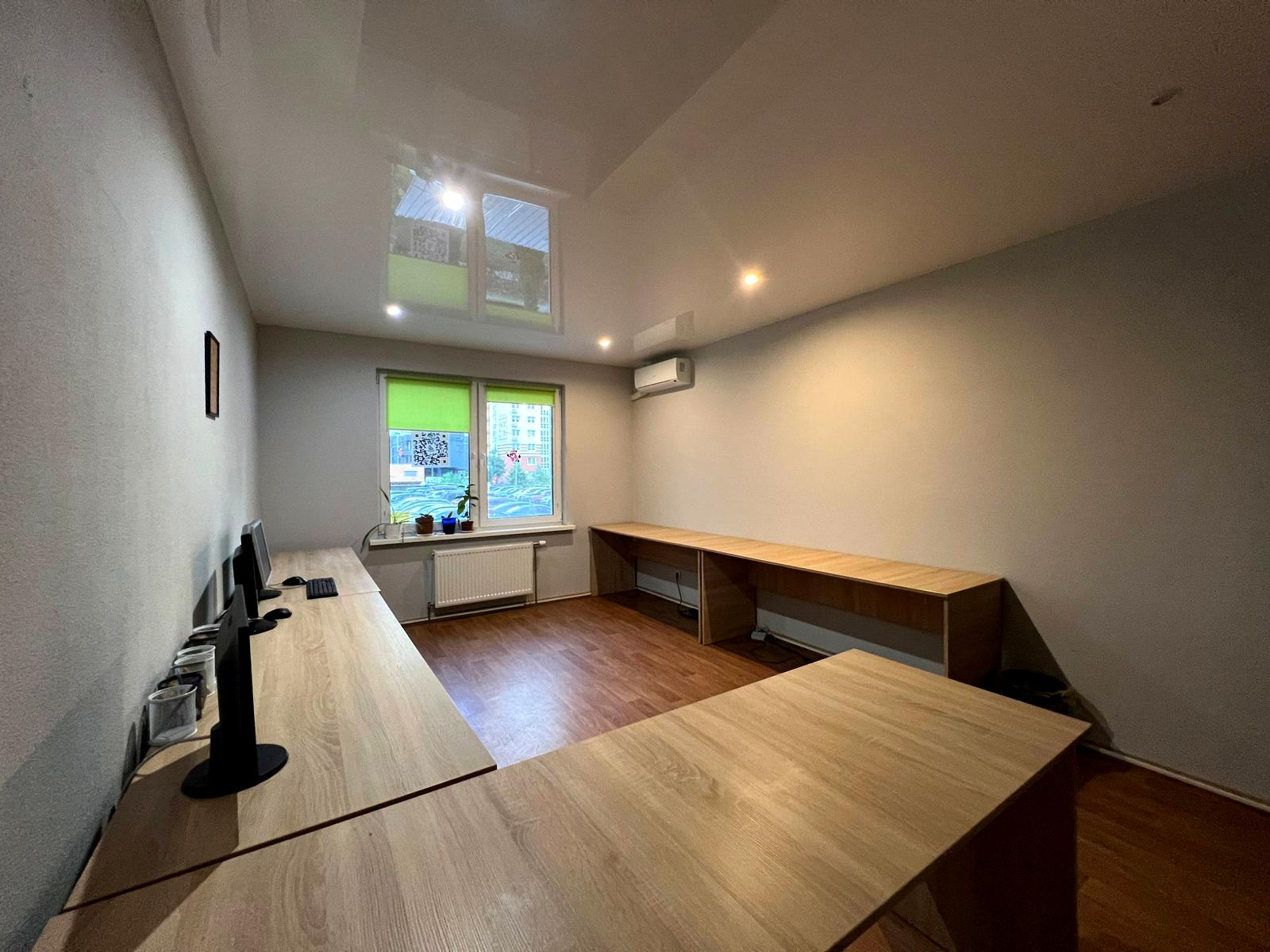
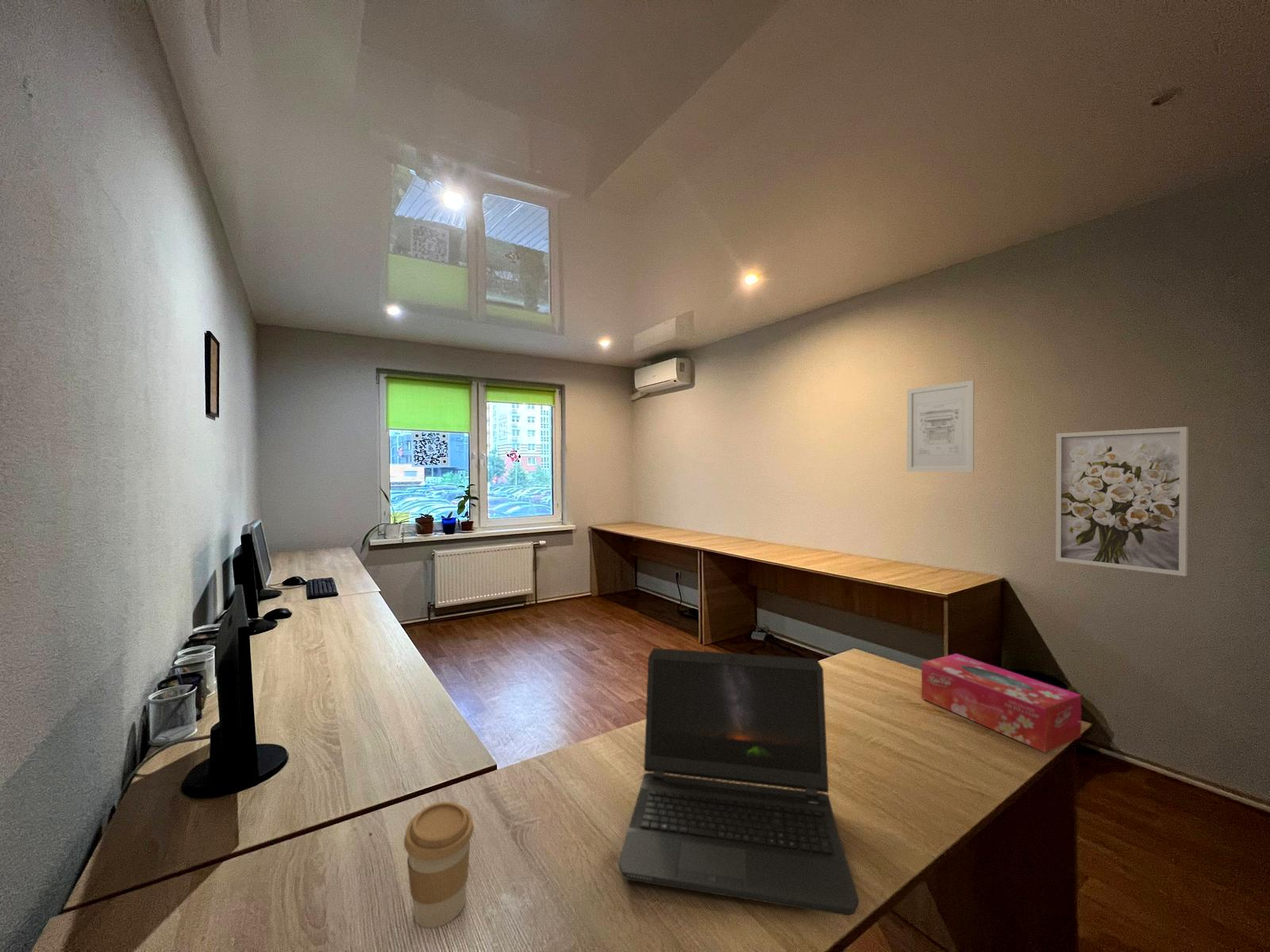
+ coffee cup (440, 861)
+ laptop computer (733, 758)
+ tissue box (995, 697)
+ wall art (1117, 499)
+ wall art (938, 428)
